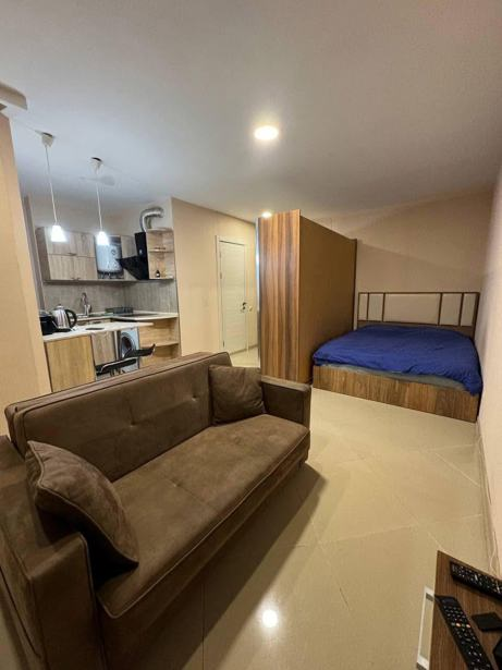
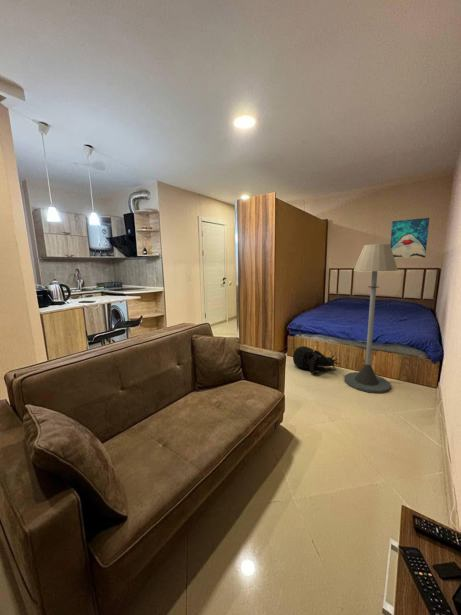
+ floor lamp (371, 317)
+ tactical helmet (314, 359)
+ wall art (408, 239)
